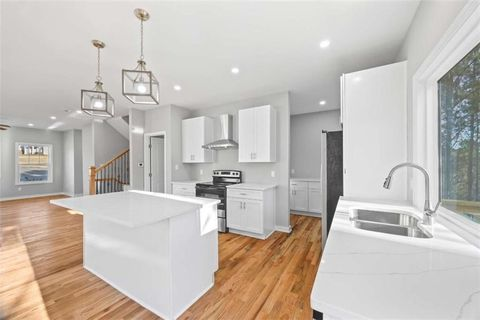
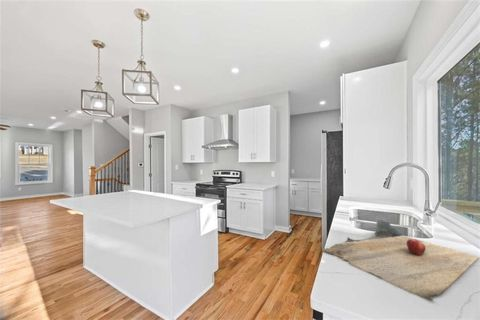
+ cutting board (397, 246)
